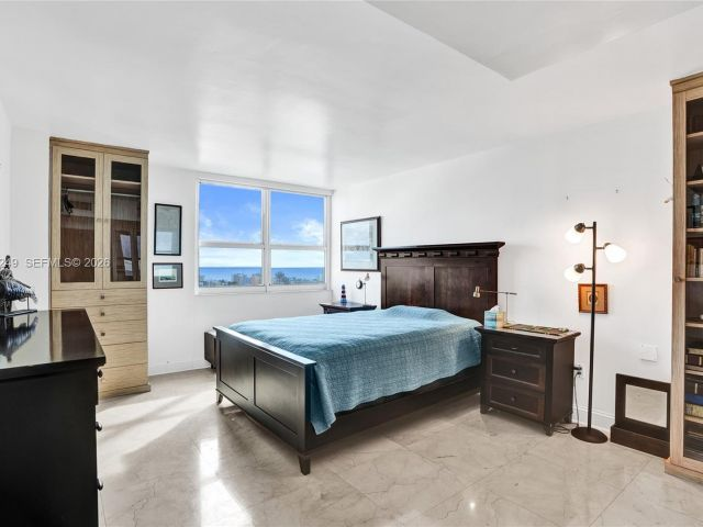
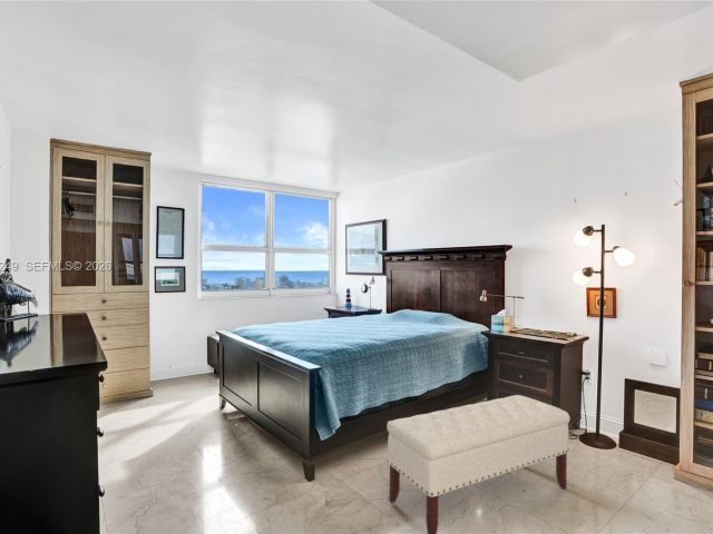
+ bench (480, 454)
